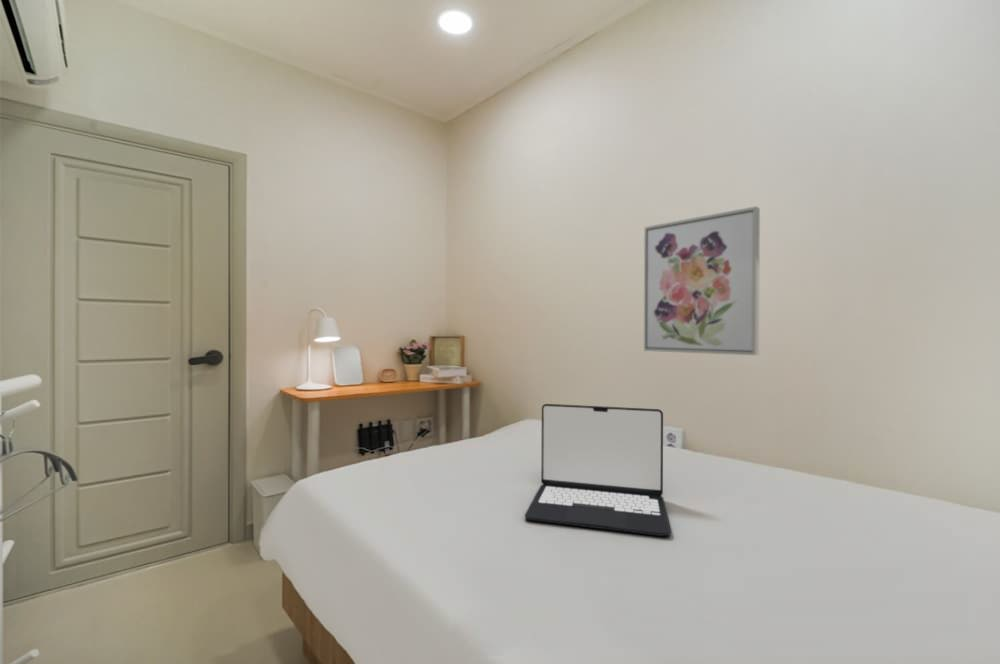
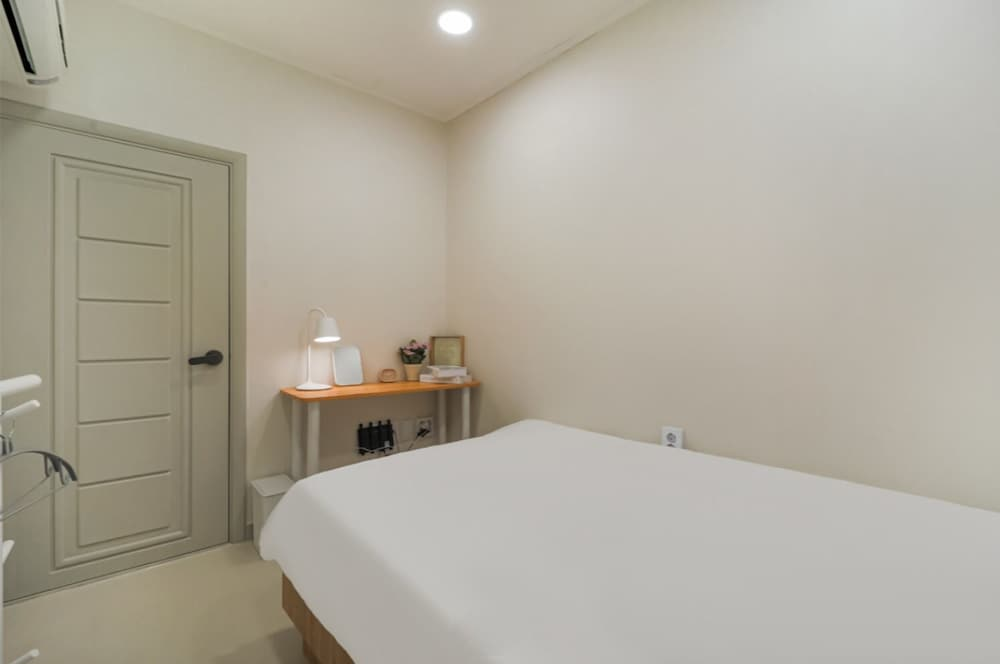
- wall art (696, 285)
- laptop (597, 461)
